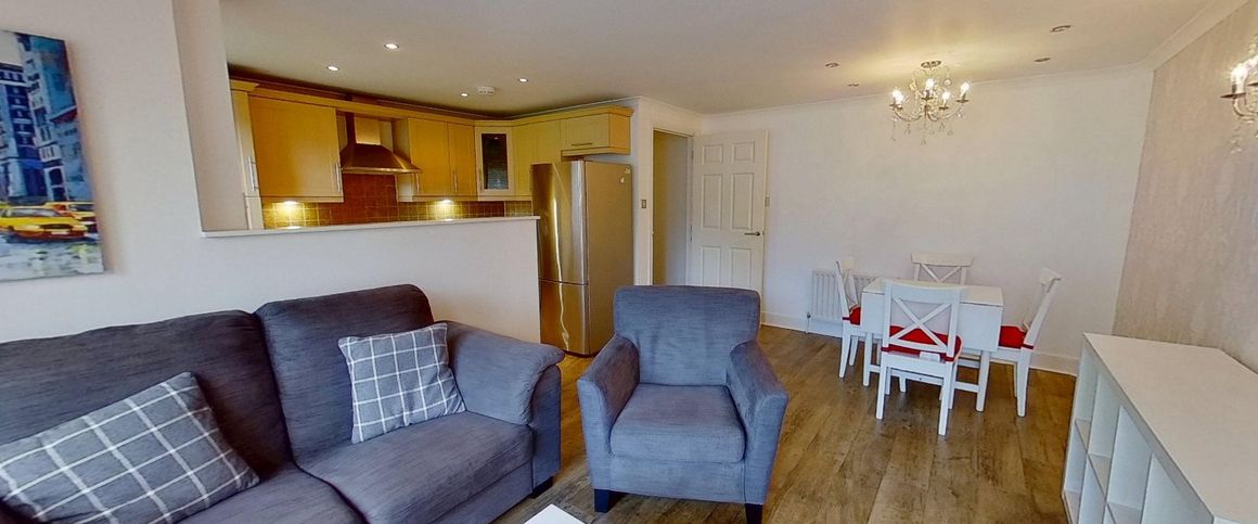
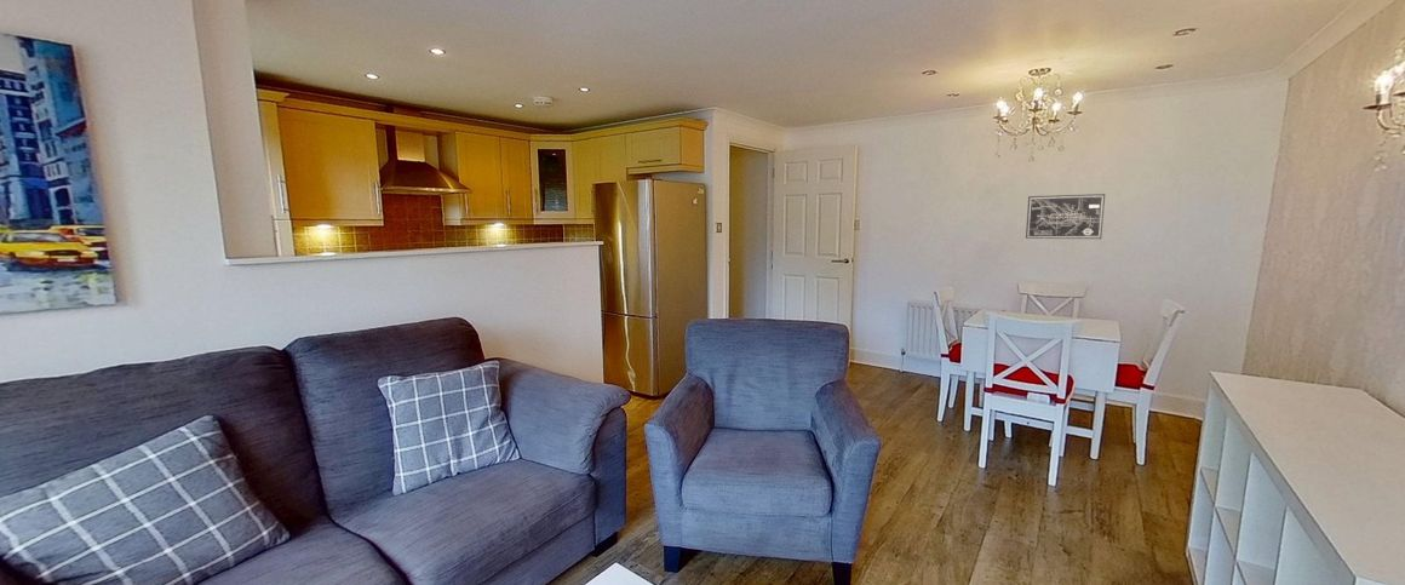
+ wall art (1063, 217)
